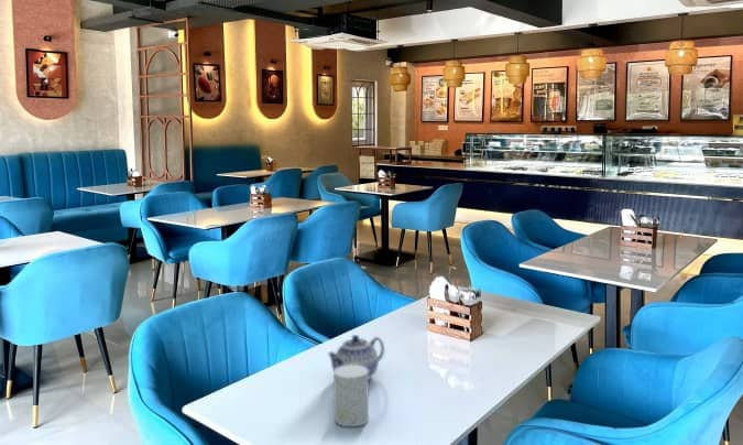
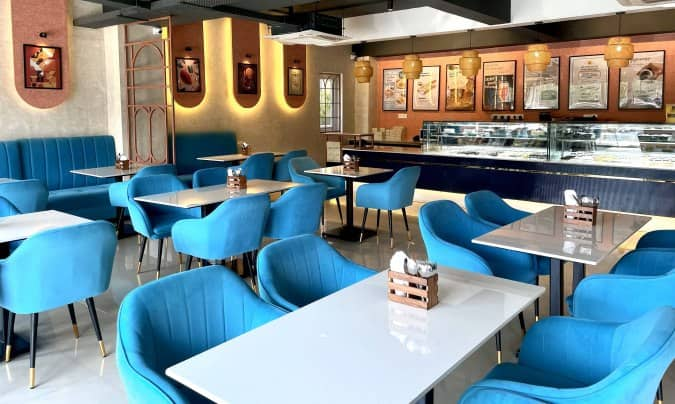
- teapot (357, 356)
- cup (351, 394)
